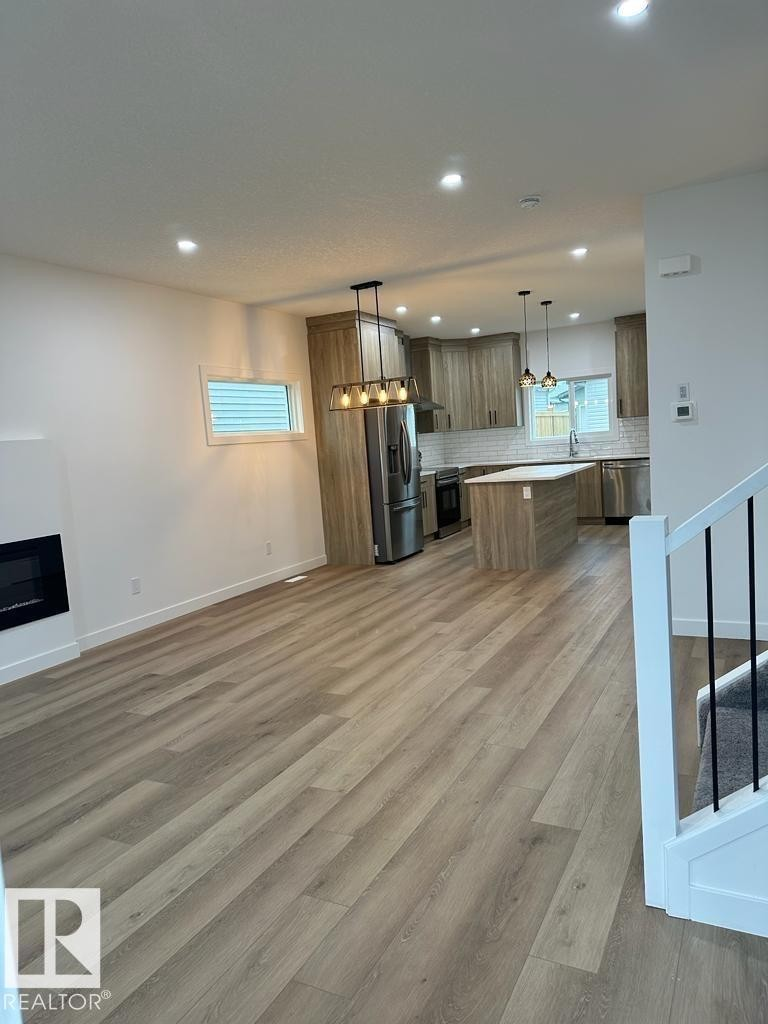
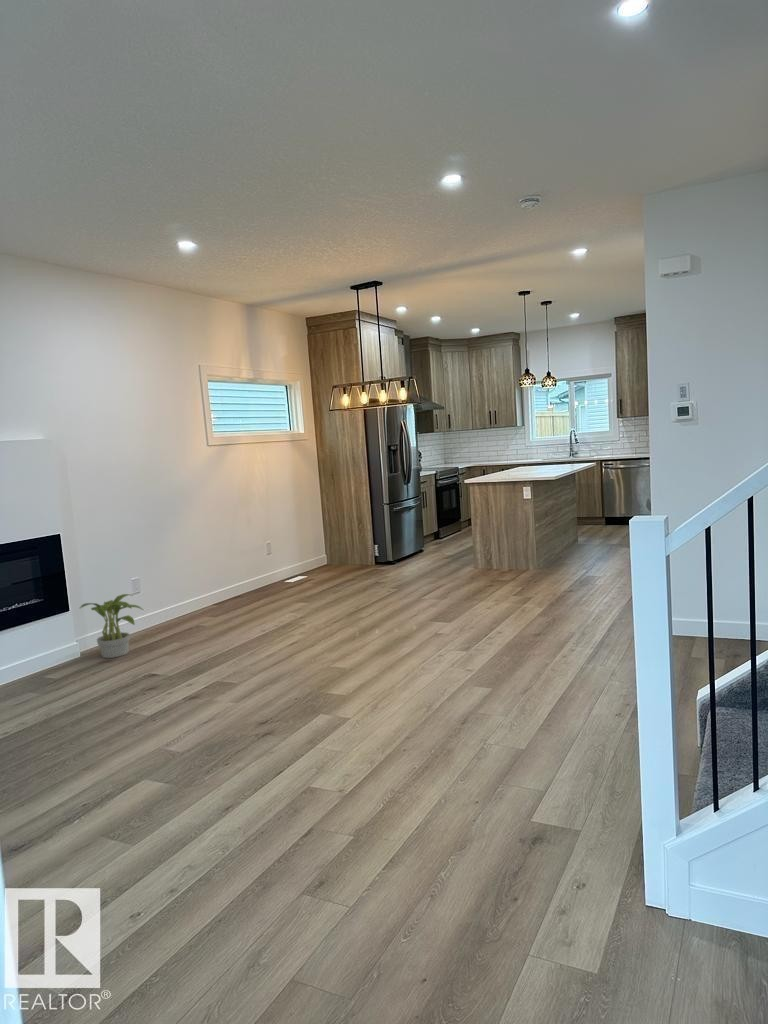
+ potted plant (112, 626)
